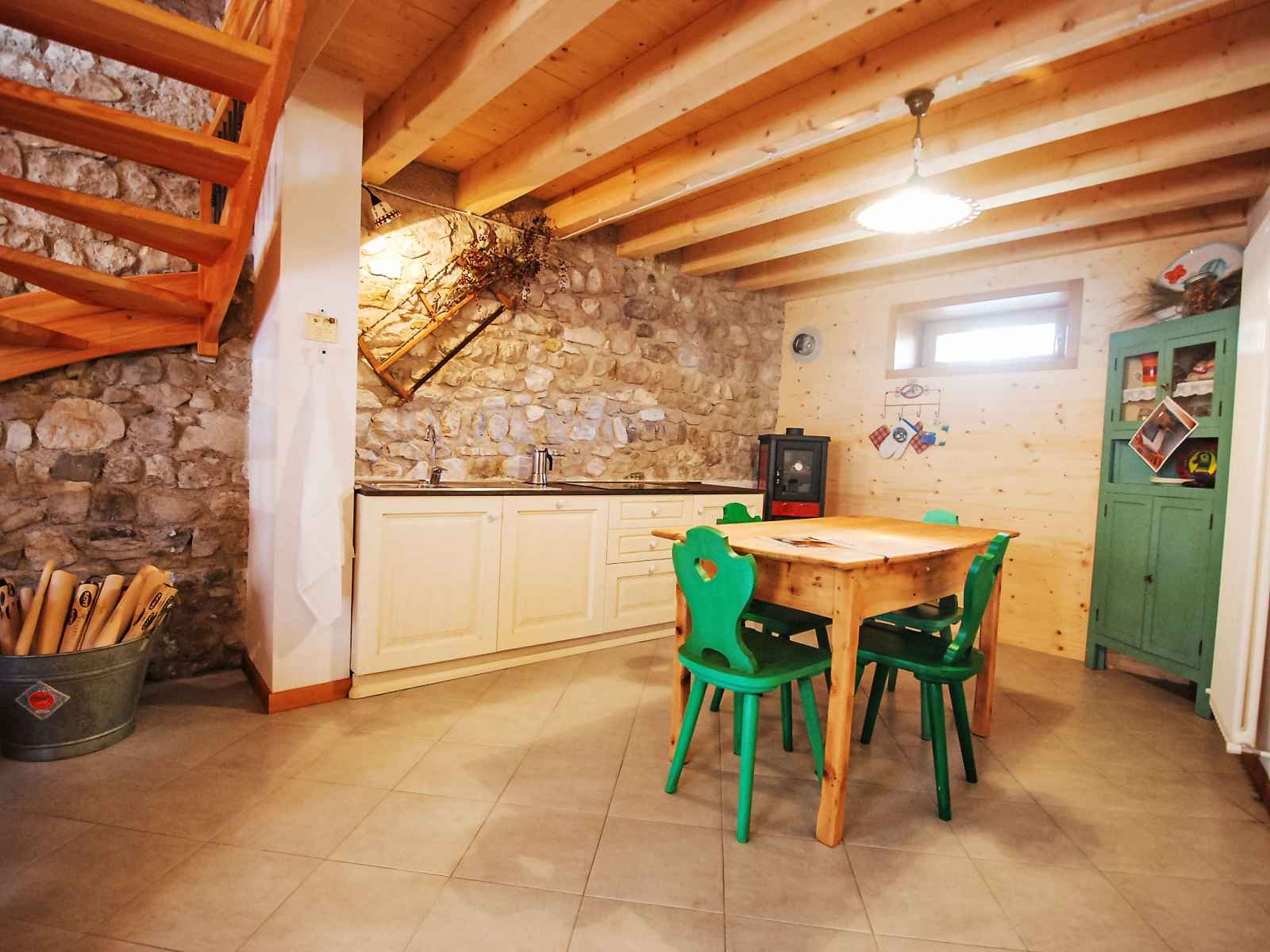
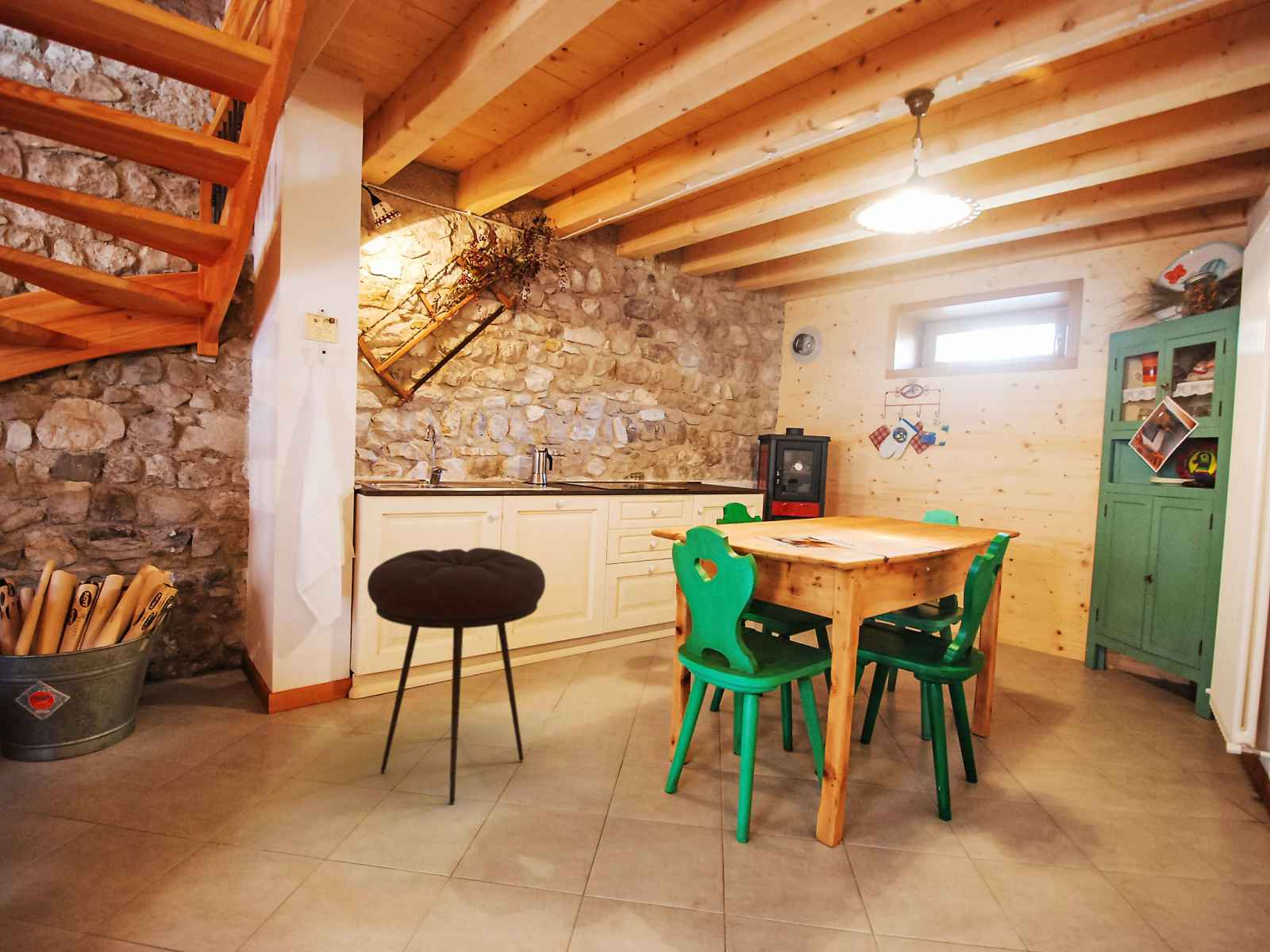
+ stool (457, 661)
